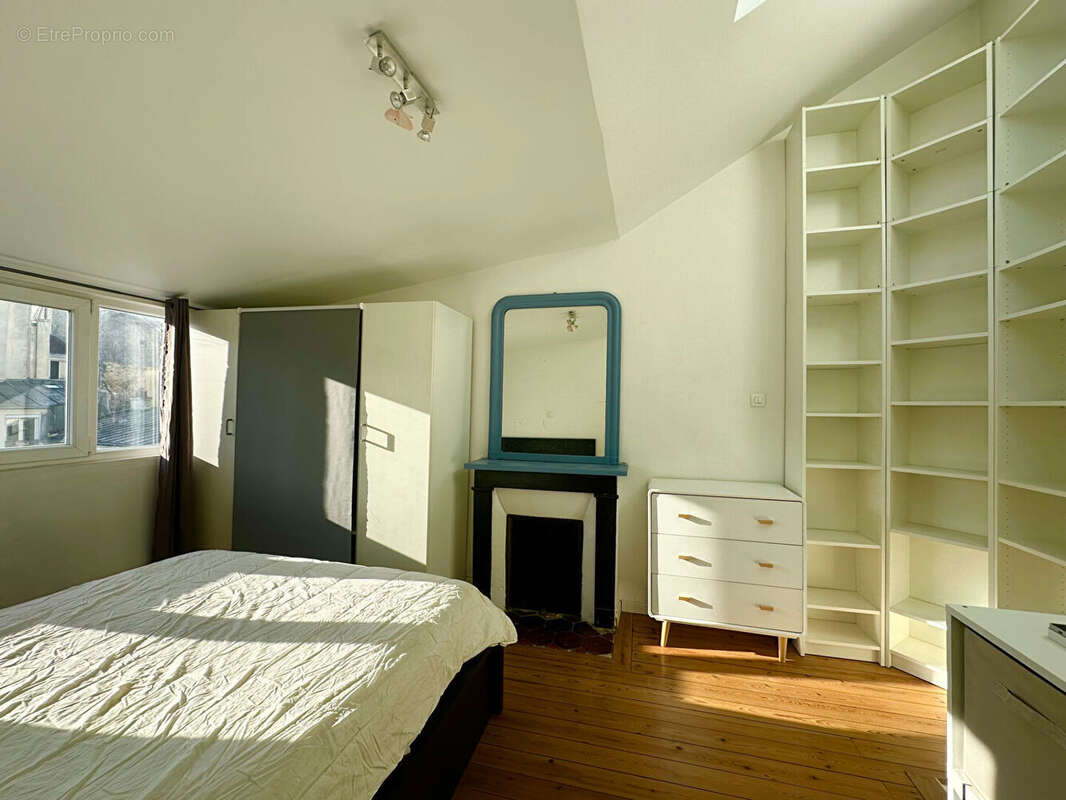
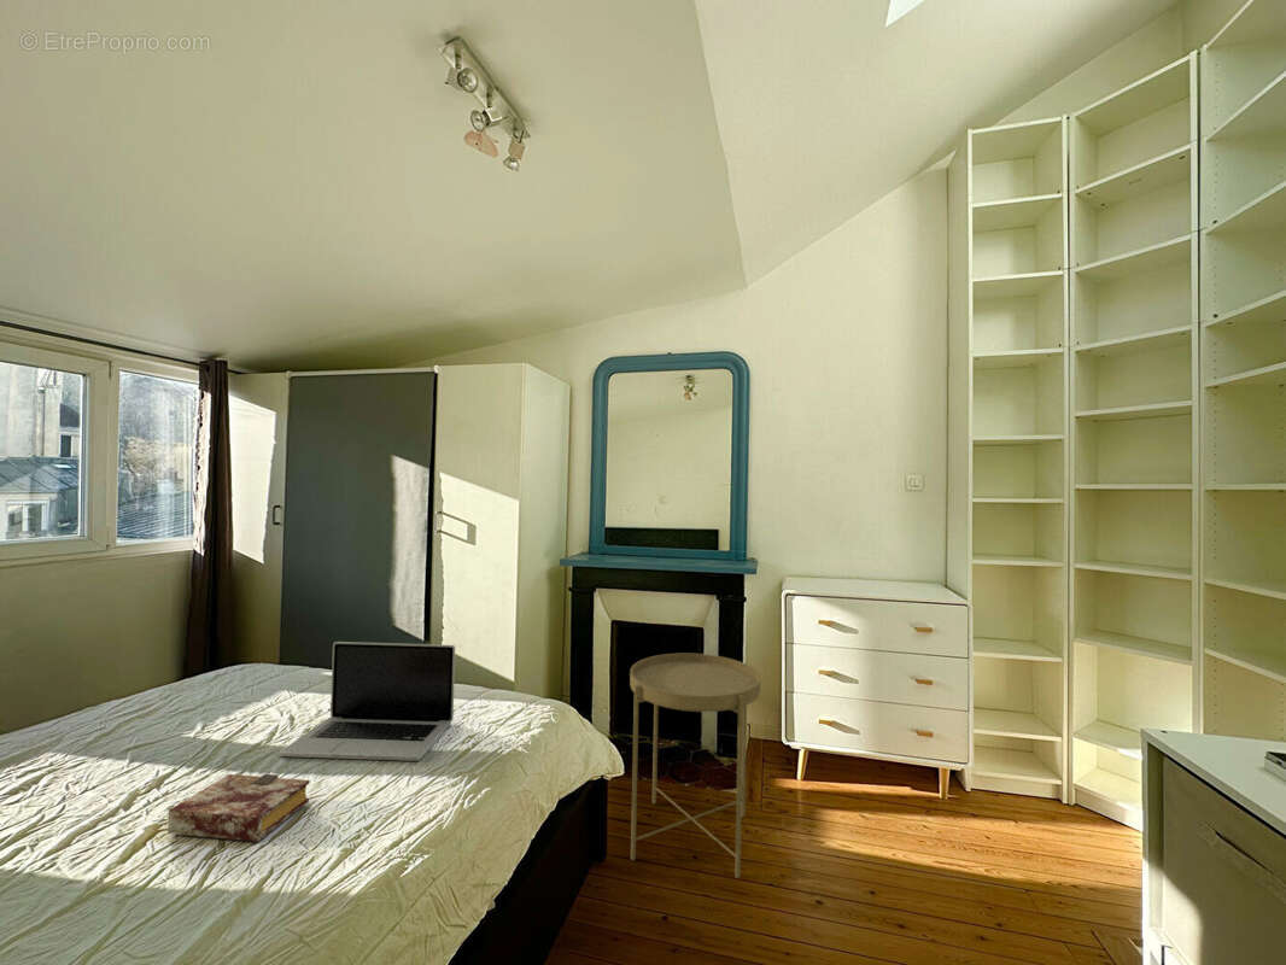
+ side table (656, 754)
+ laptop (373, 697)
+ book (242, 805)
